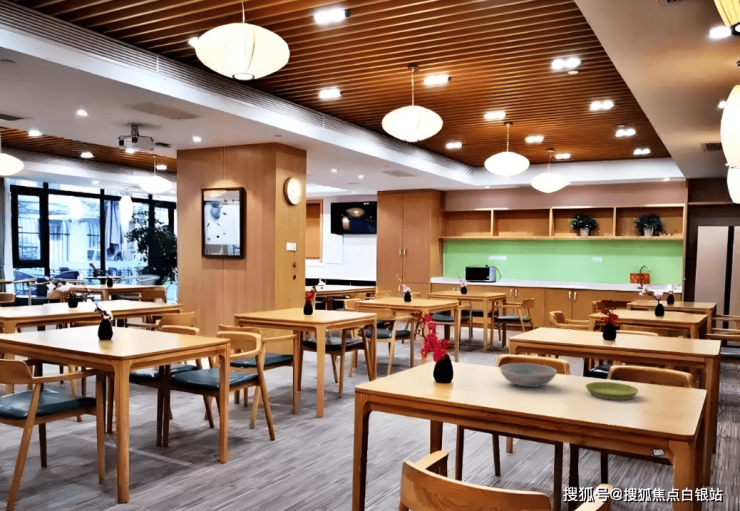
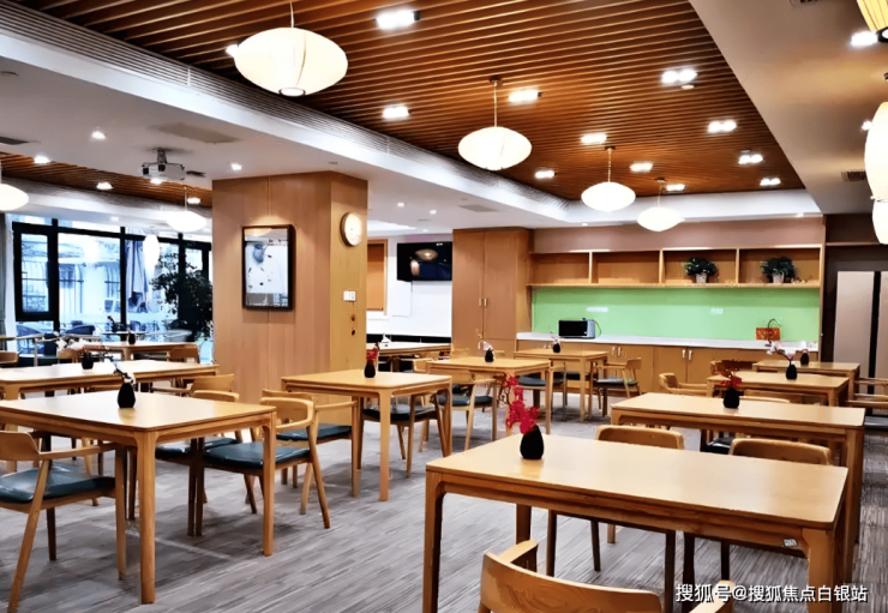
- dish (527, 376)
- saucer (611, 391)
